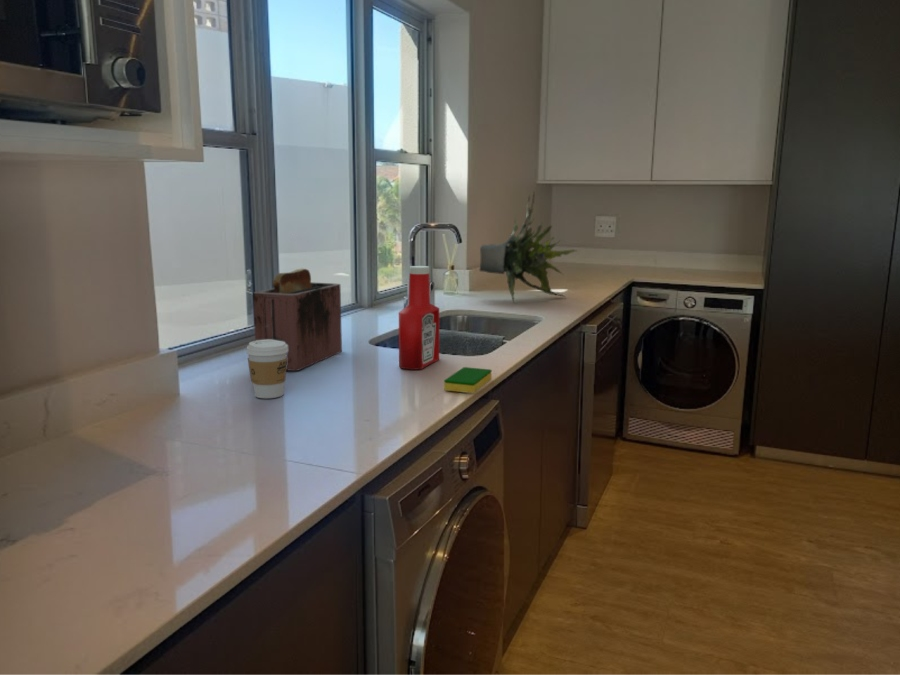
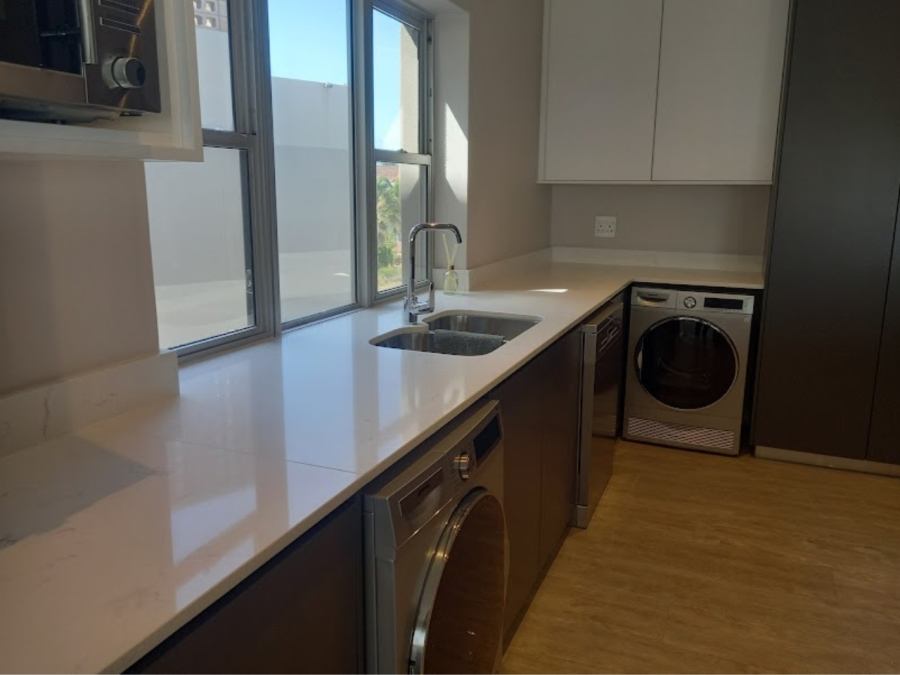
- soap bottle (419, 315)
- toaster (296, 316)
- plant (528, 246)
- coffee cup (268, 368)
- dish sponge (468, 379)
